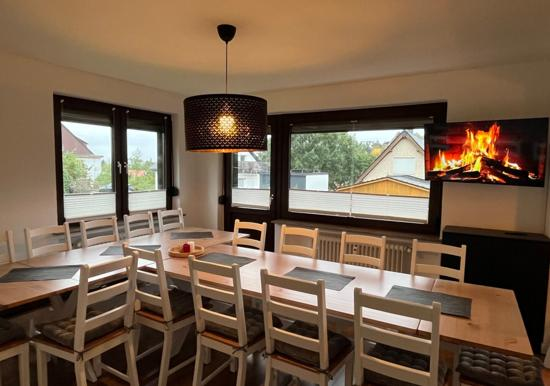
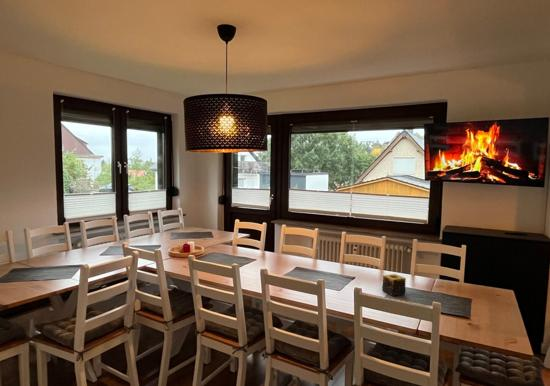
+ candle (393, 284)
